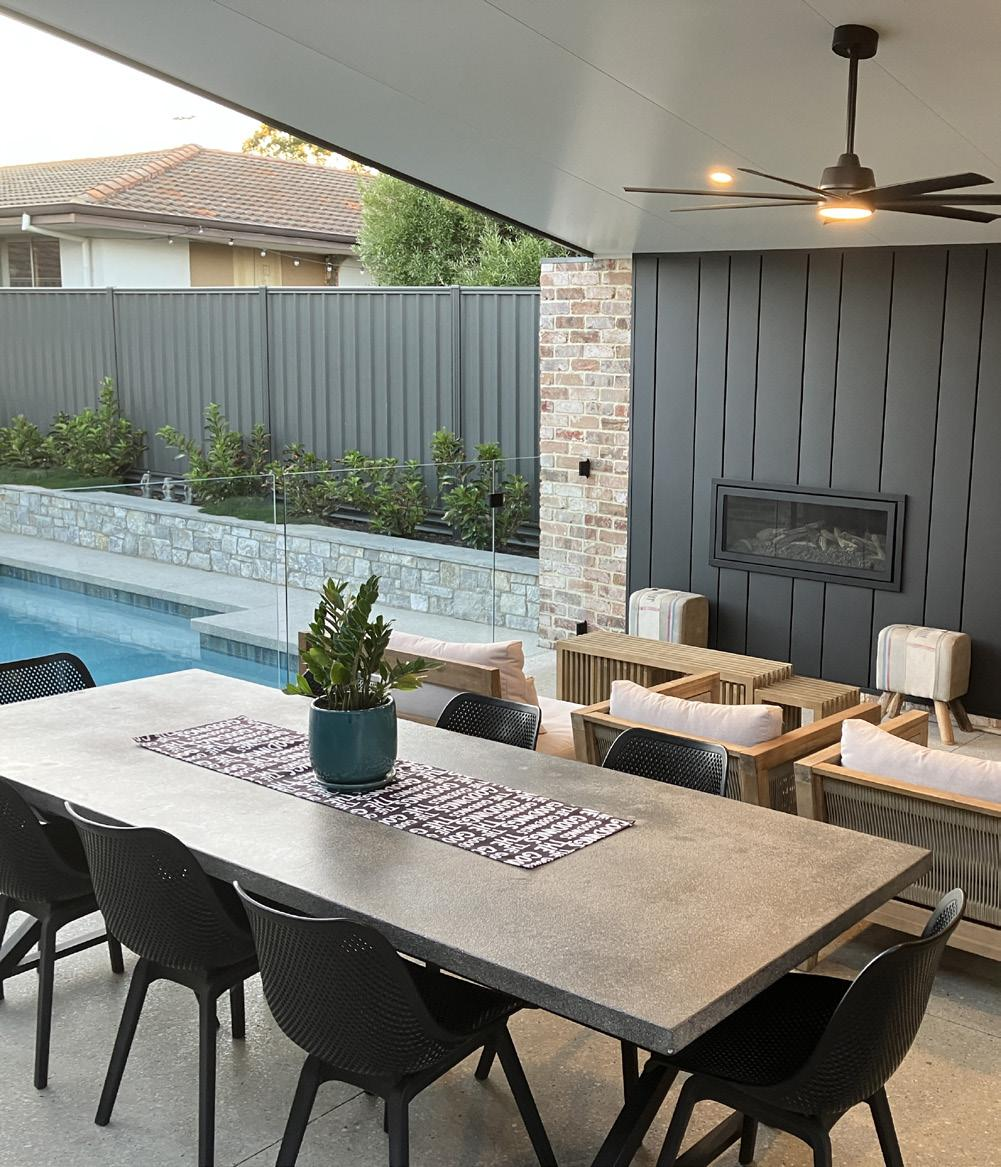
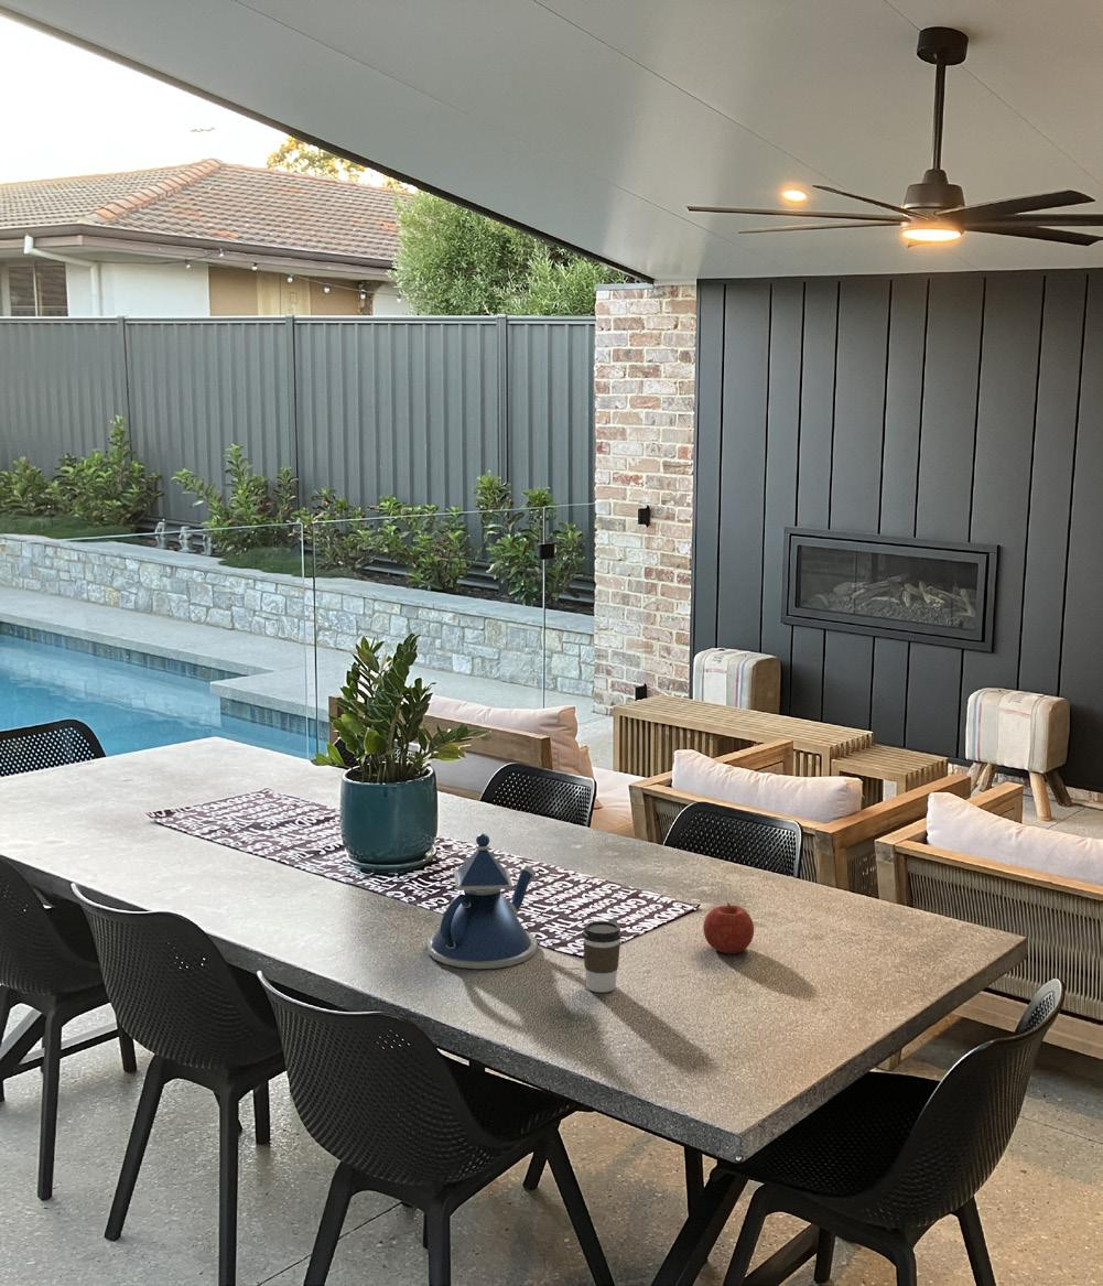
+ teapot (487, 890)
+ coffee cup (602, 957)
+ fruit (728, 925)
